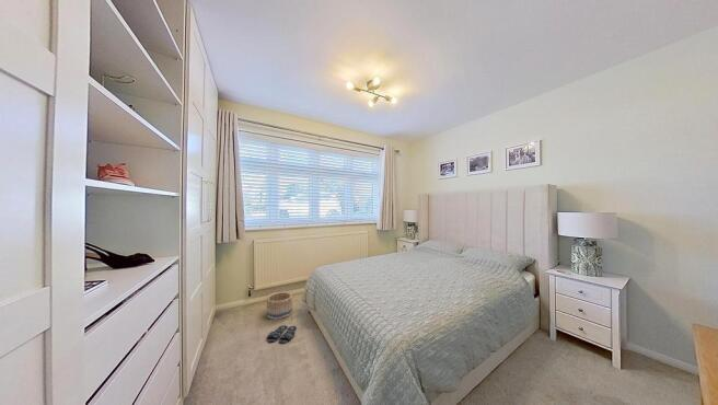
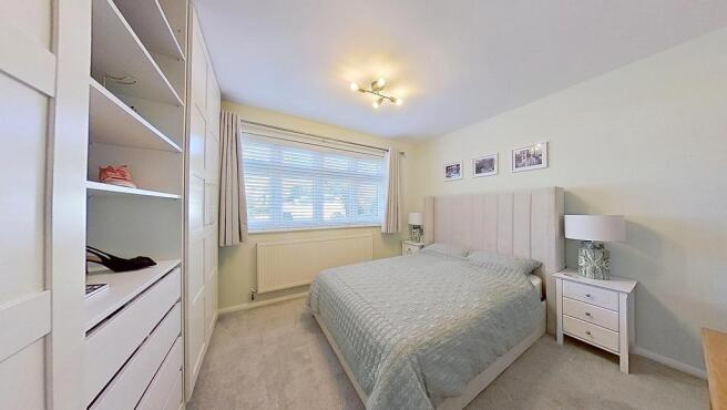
- basket (279, 304)
- slippers (281, 332)
